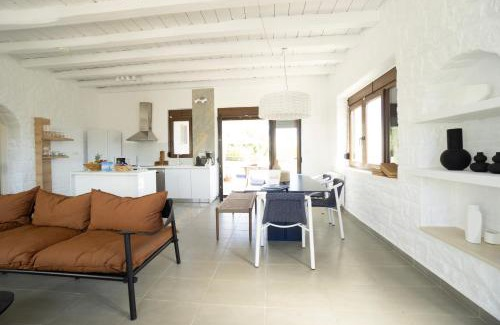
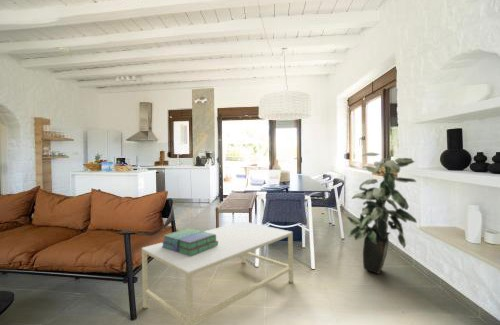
+ stack of books (189, 240)
+ indoor plant (379, 211)
+ coffee table (222, 262)
